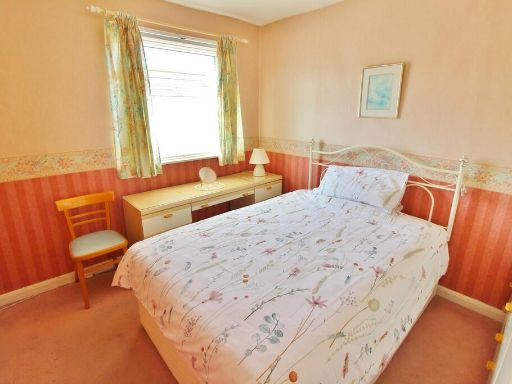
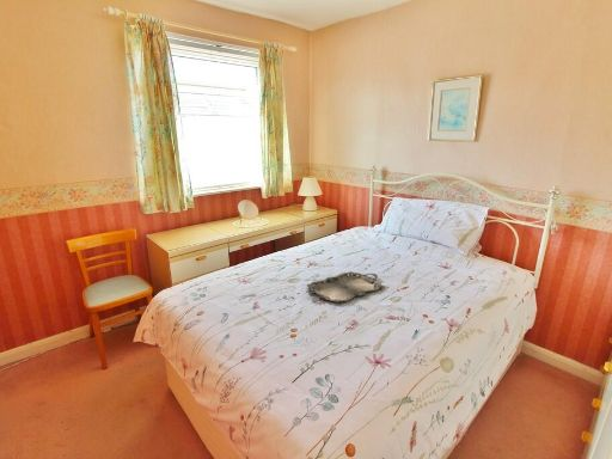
+ serving tray (344, 286)
